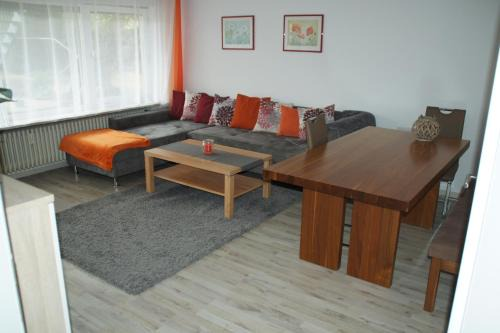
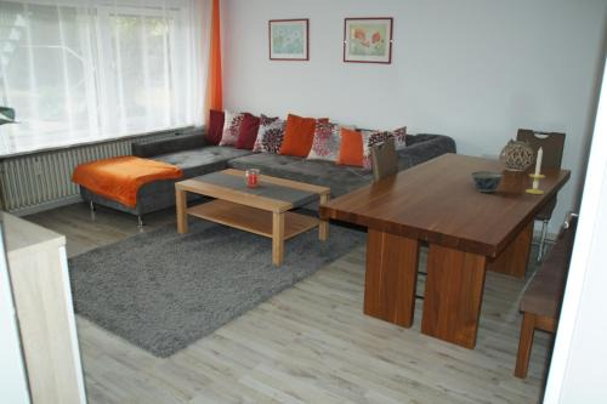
+ bowl (486, 182)
+ candle (538, 169)
